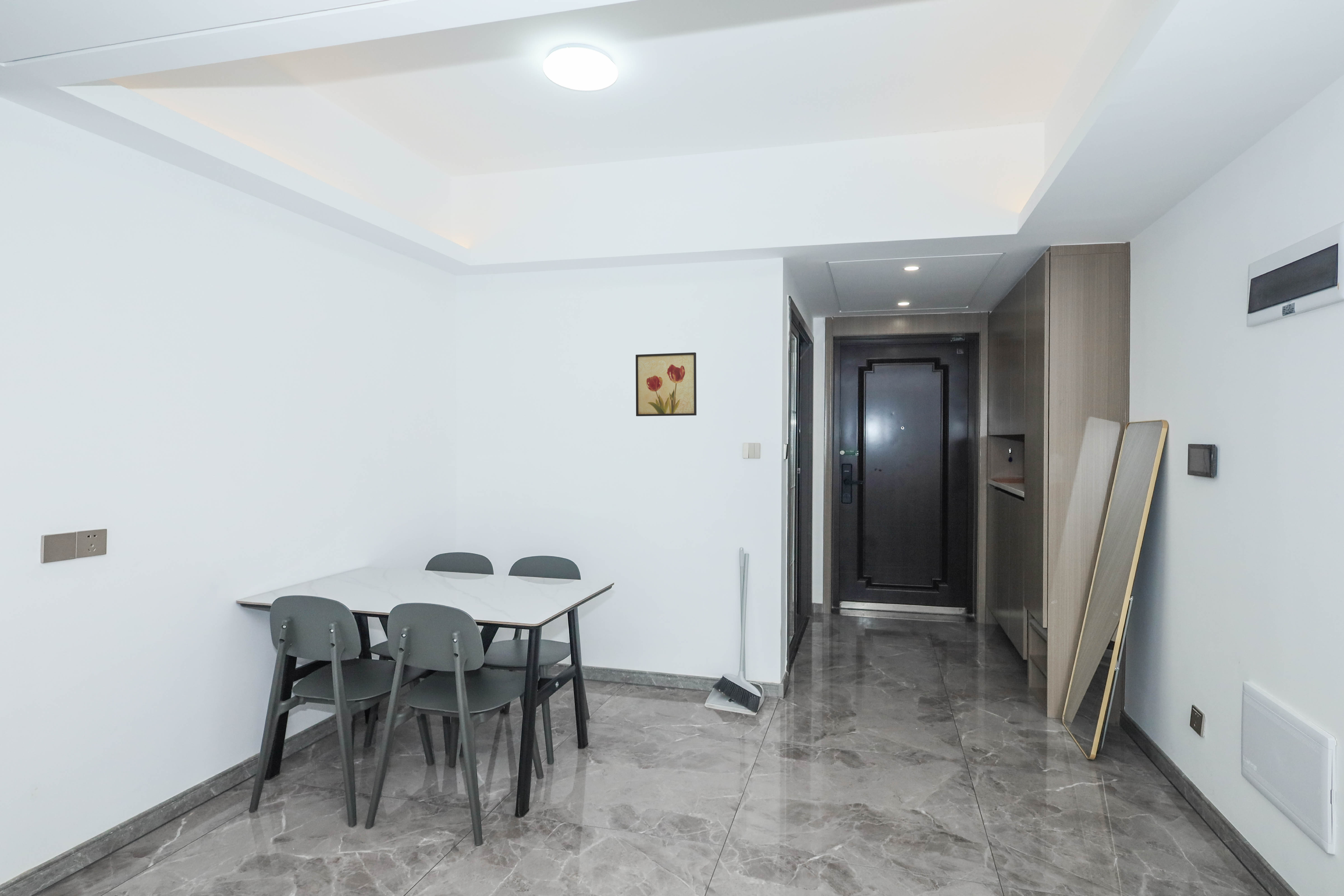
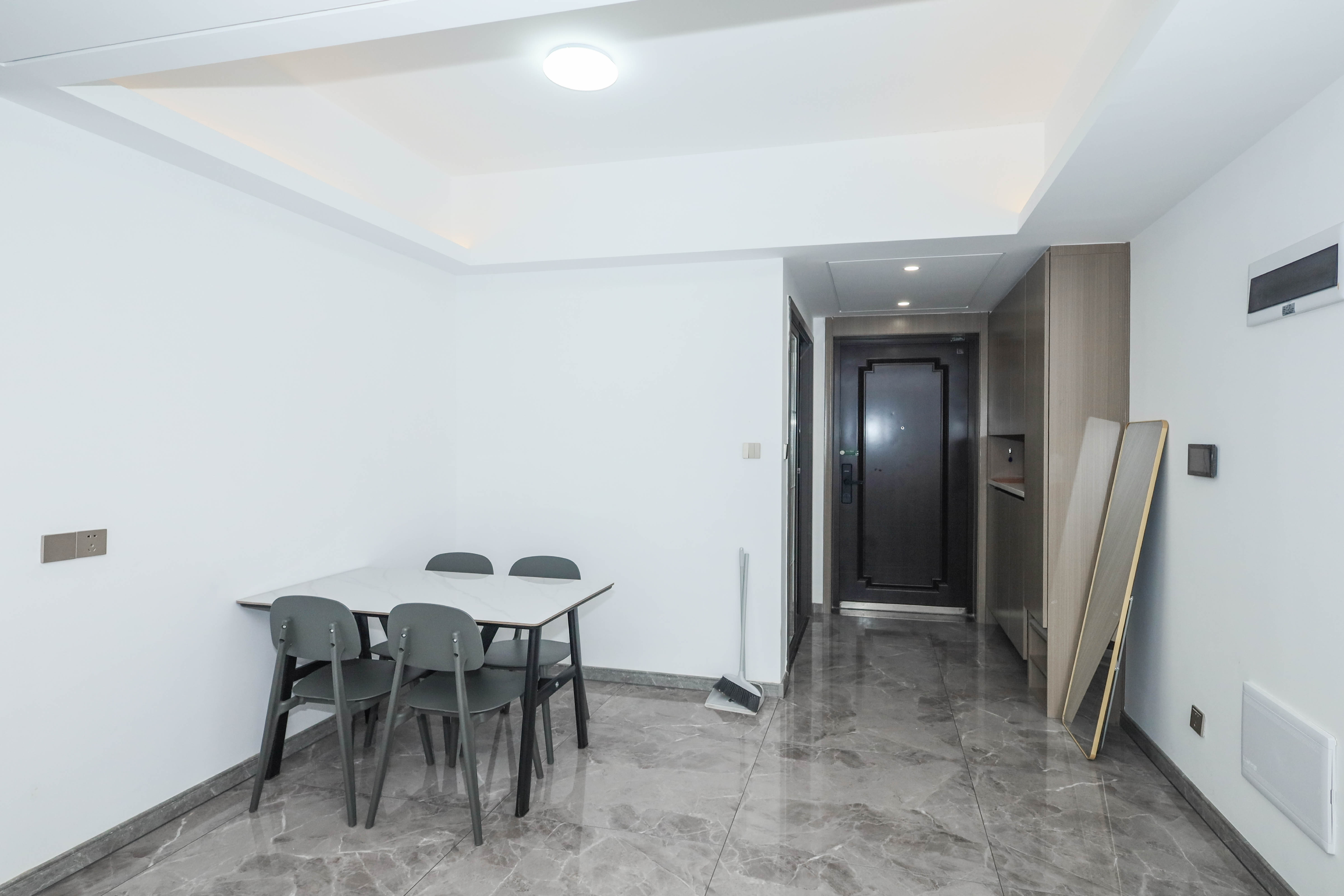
- wall art (666, 385)
